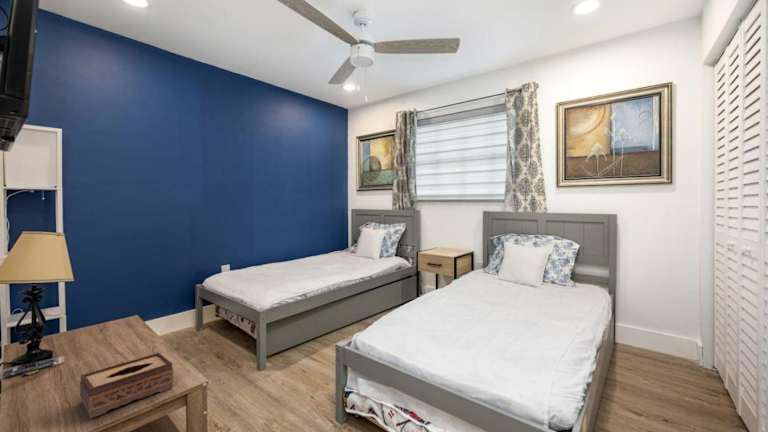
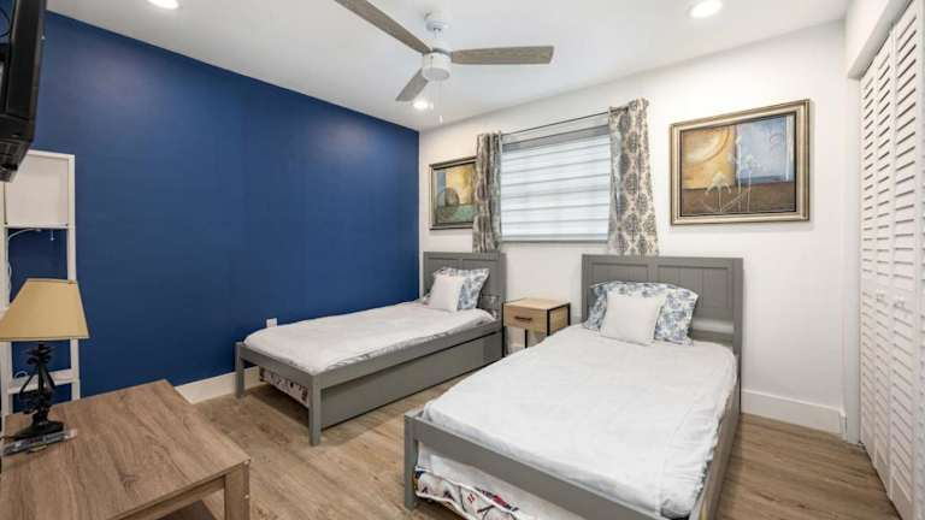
- tissue box (128, 381)
